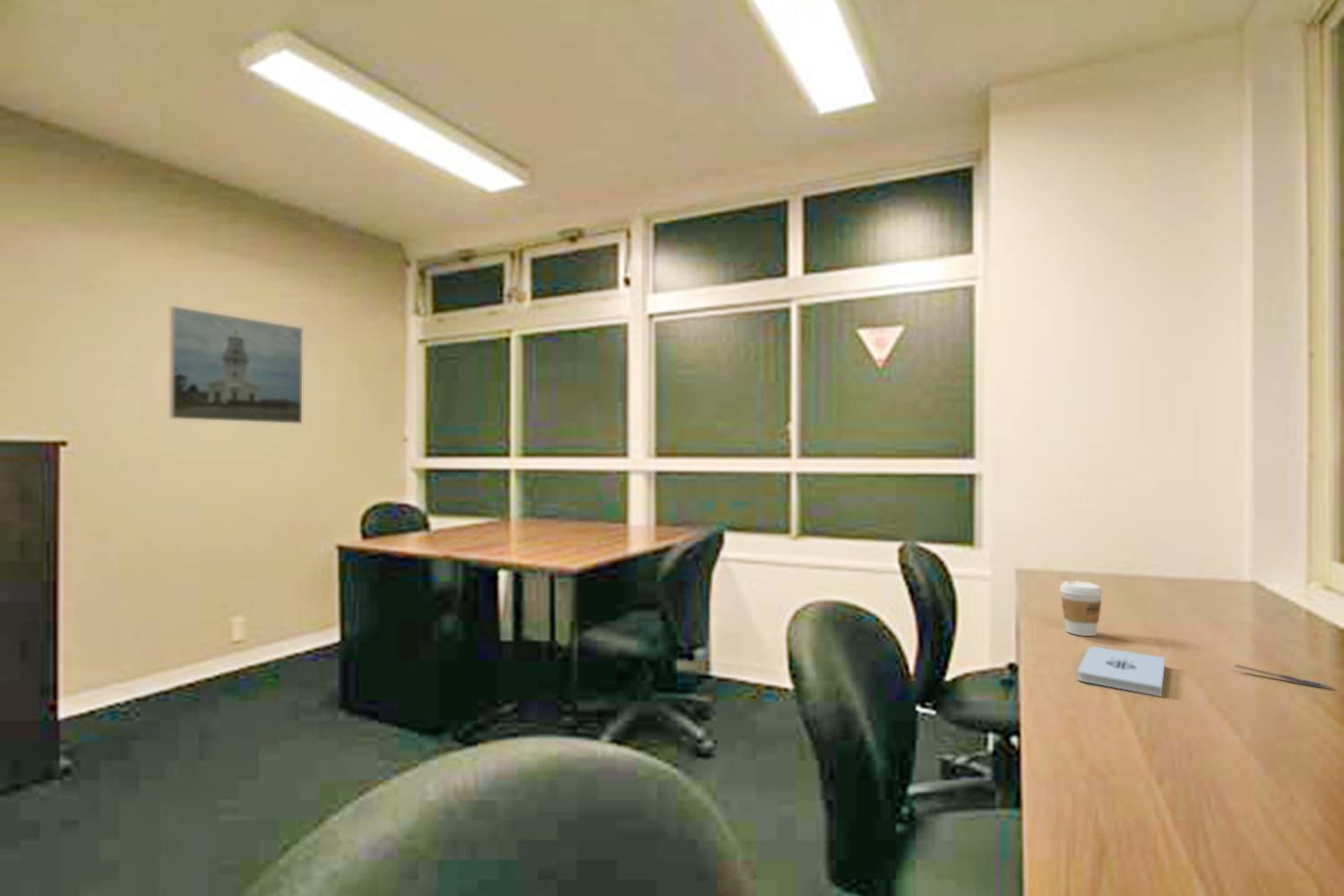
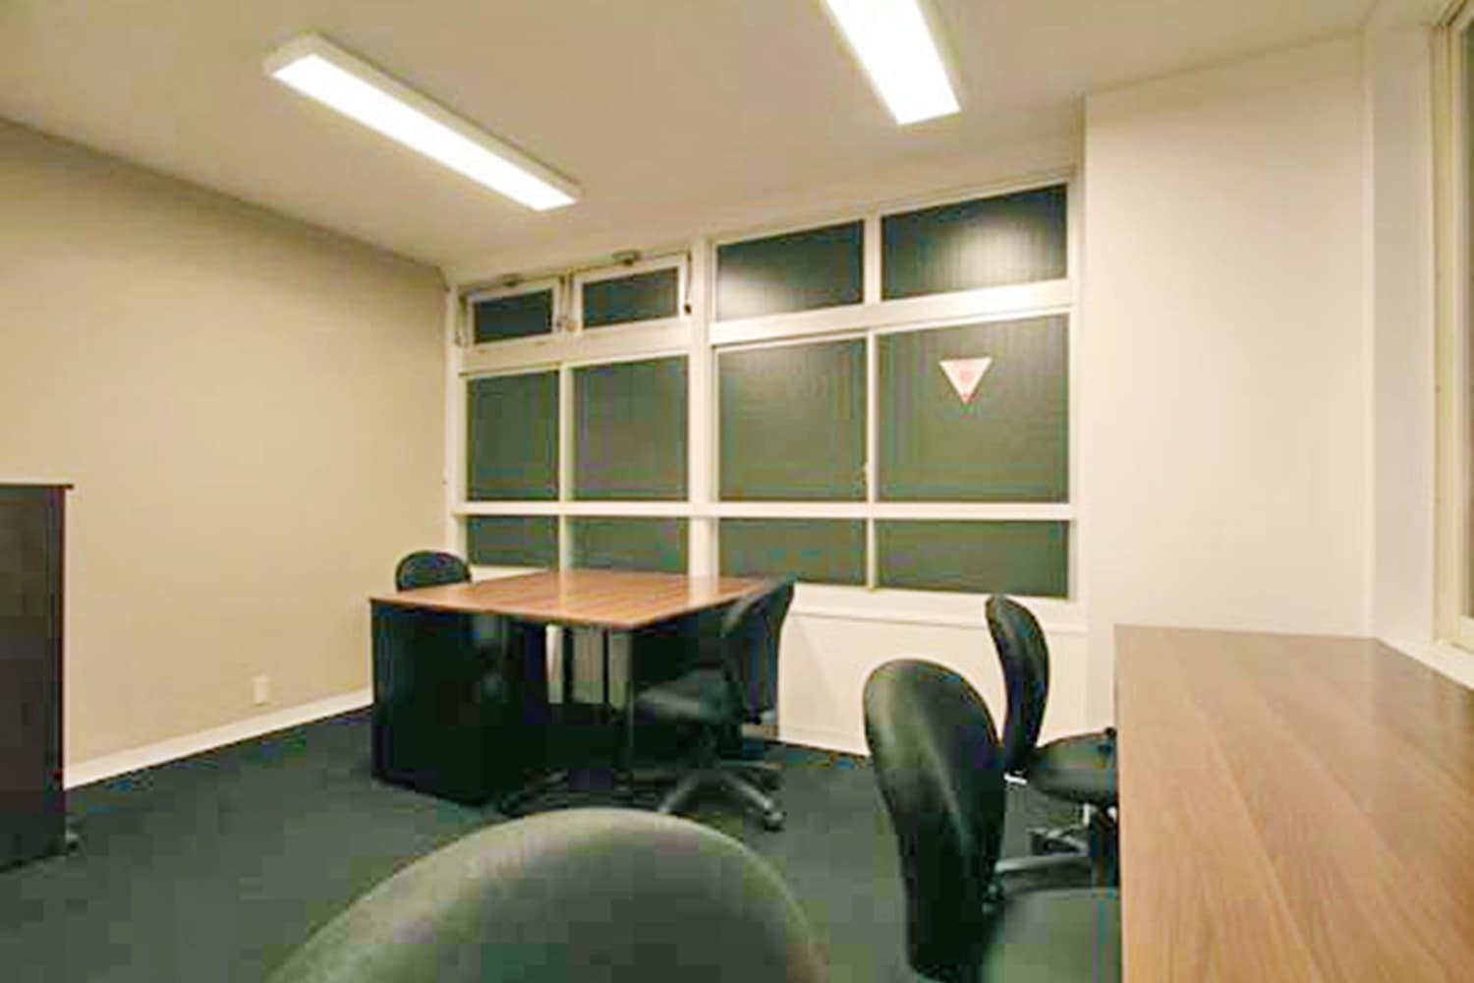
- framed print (241, 369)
- pen (1280, 676)
- notepad (1122, 668)
- coffee cup (1081, 607)
